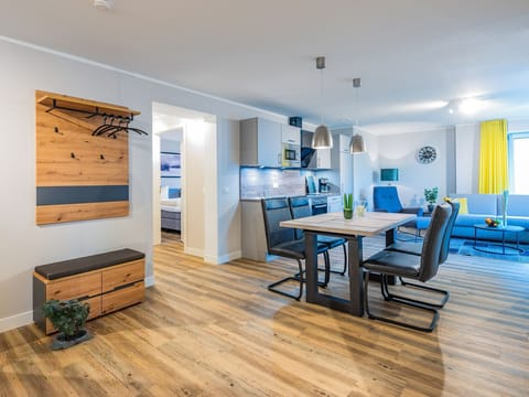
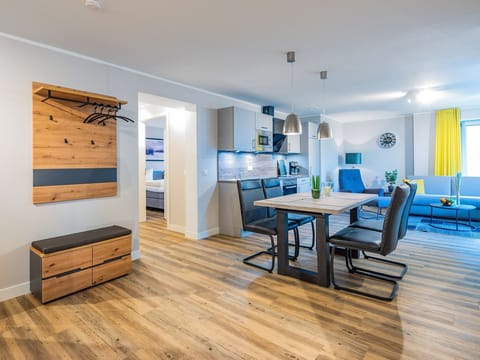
- potted plant (66, 318)
